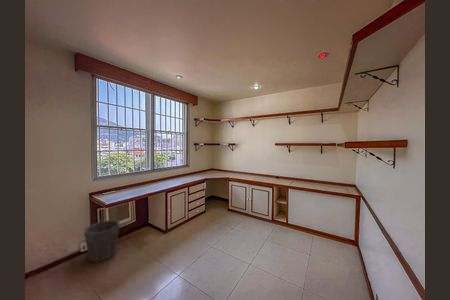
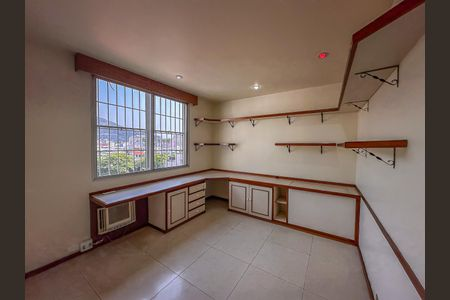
- waste bin (103, 240)
